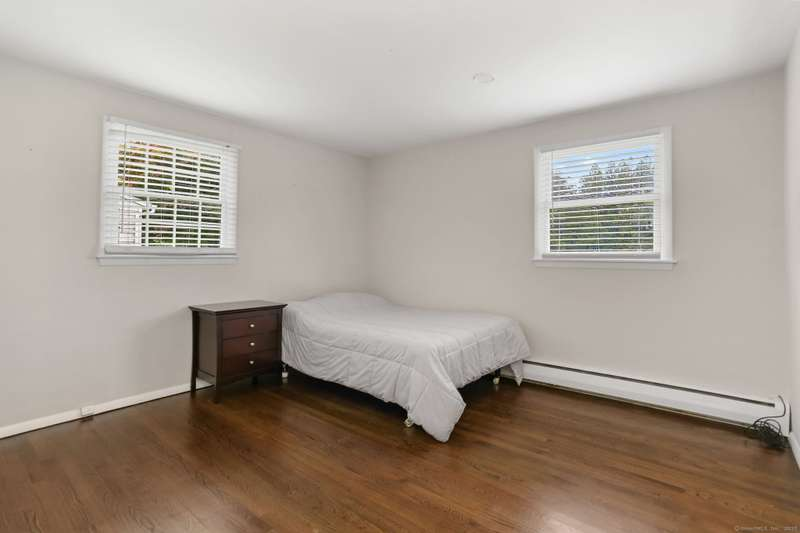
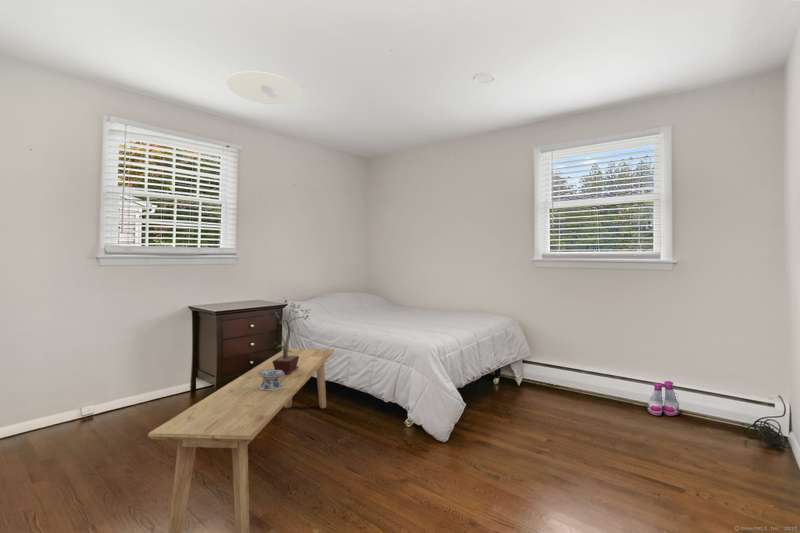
+ decorative box (271, 379)
+ boots (661, 396)
+ potted plant (289, 332)
+ ceiling light (265, 86)
+ bench (273, 414)
